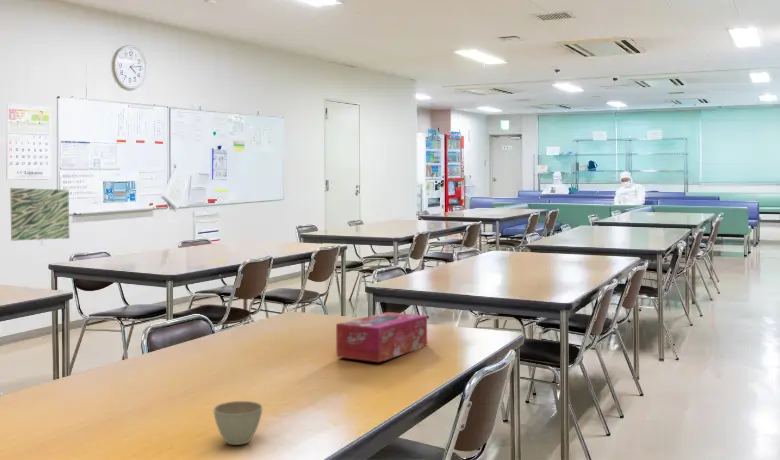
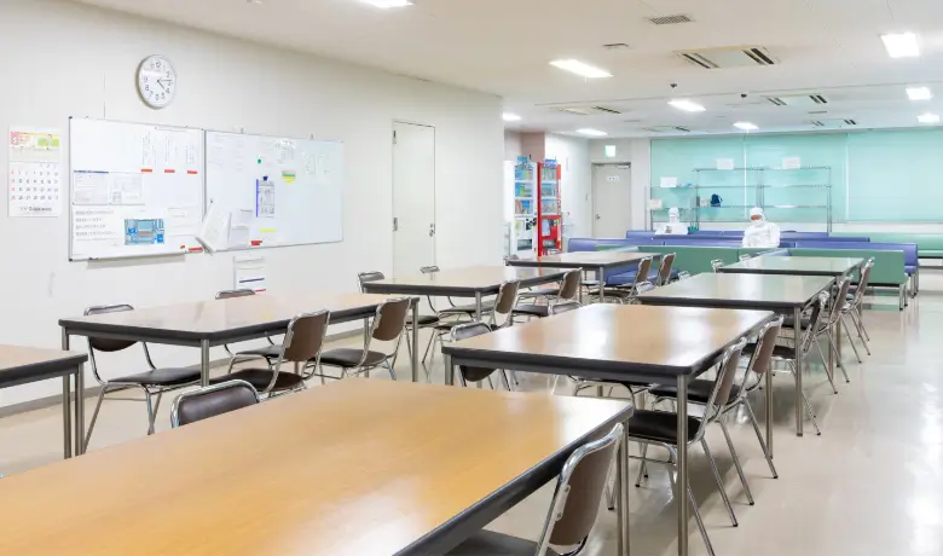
- flower pot (238, 424)
- wall art (41, 214)
- tissue box (383, 335)
